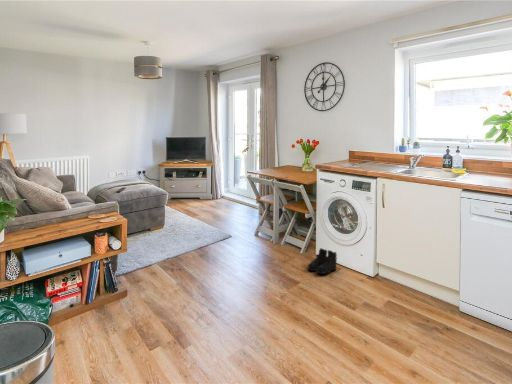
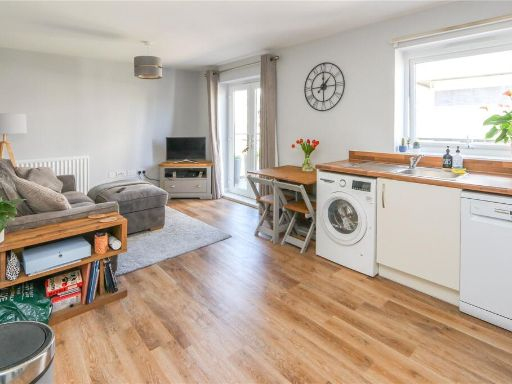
- boots (322, 259)
